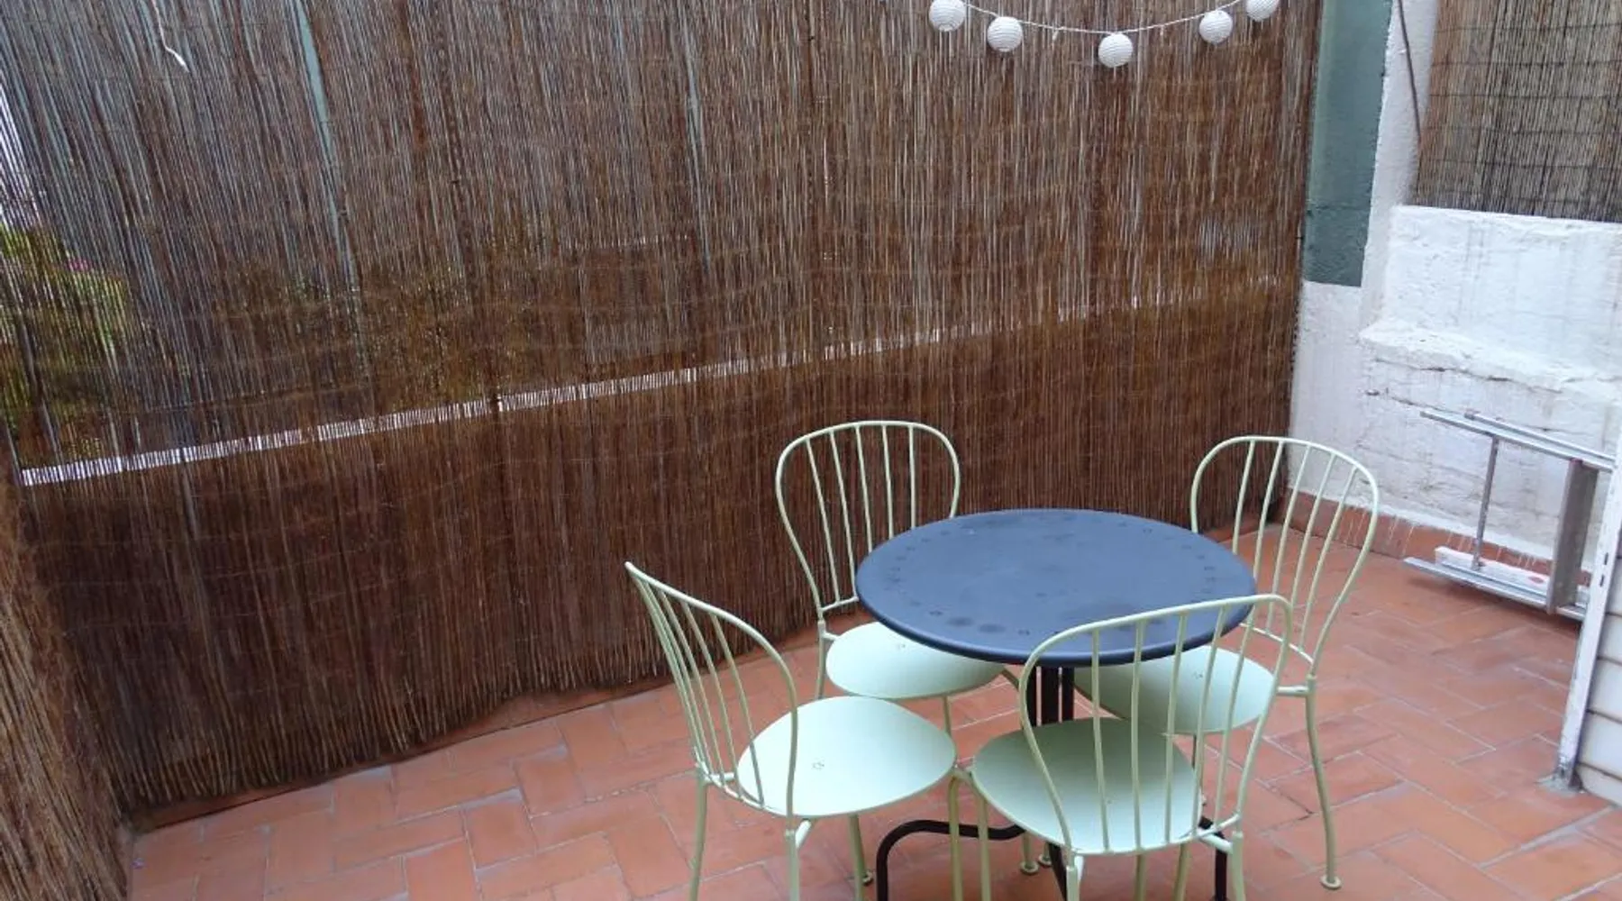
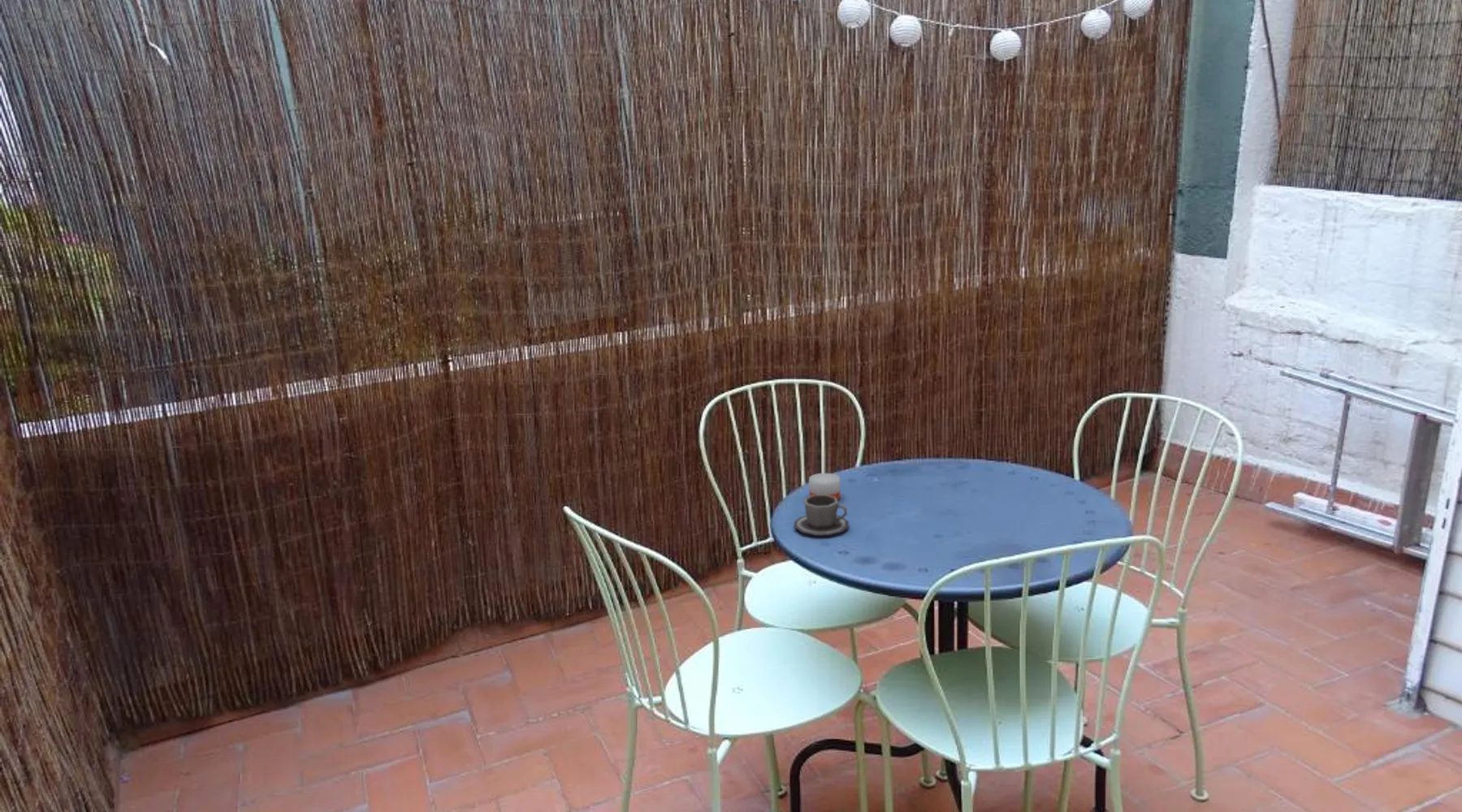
+ cup (821, 513)
+ candle (824, 477)
